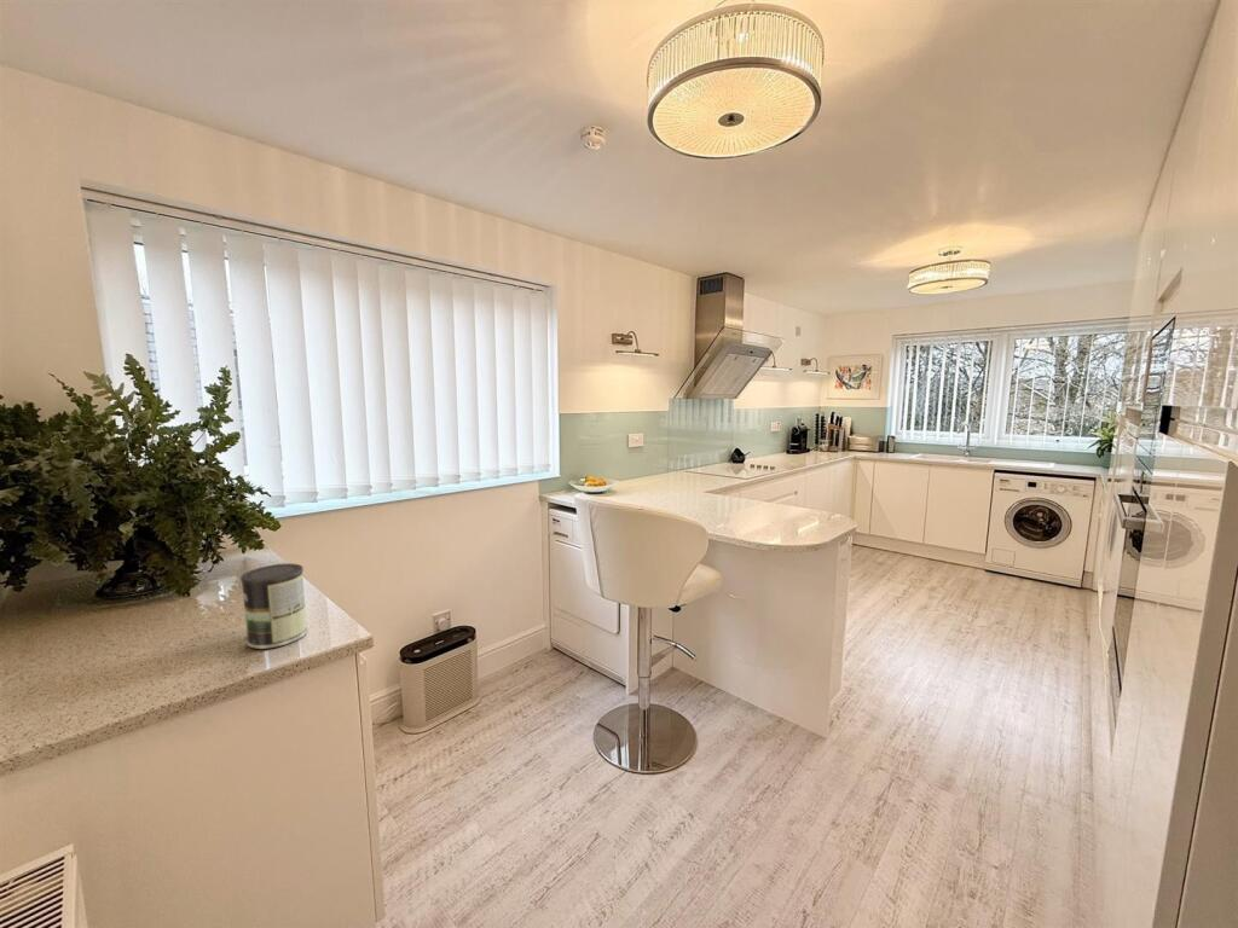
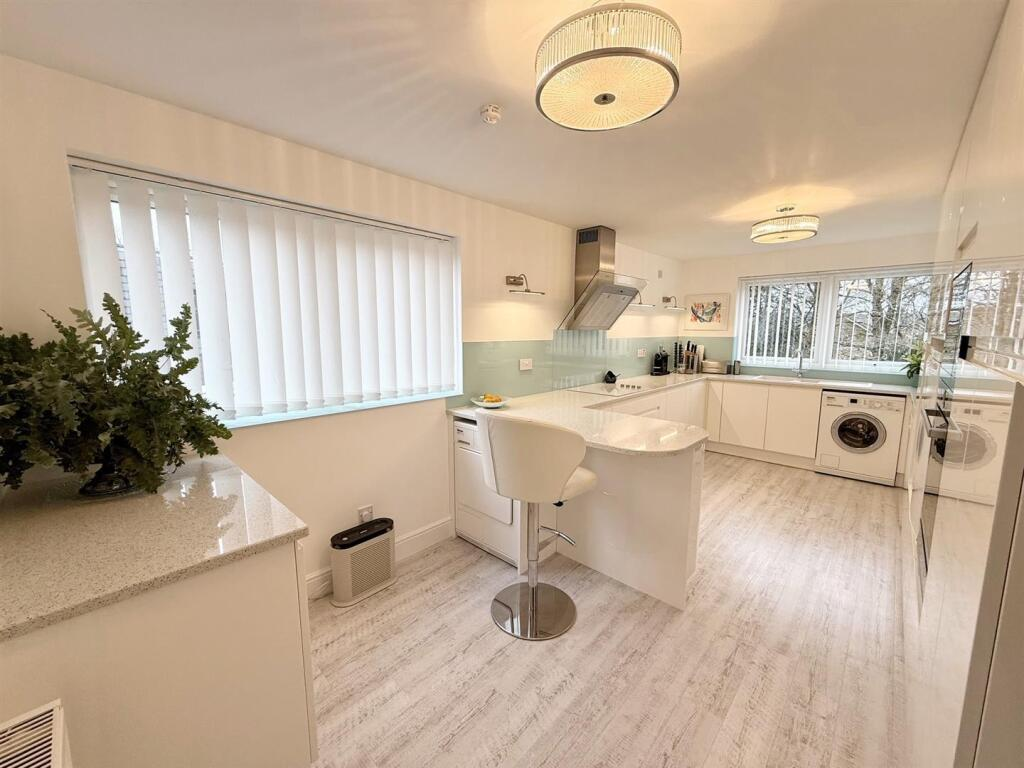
- coffee can (276, 604)
